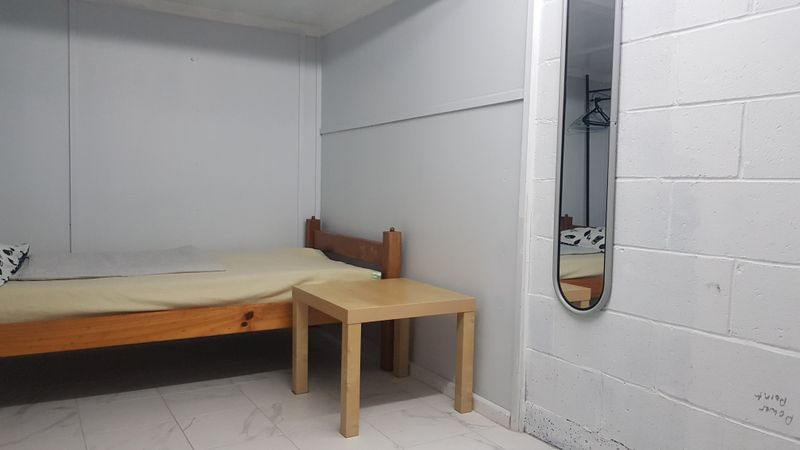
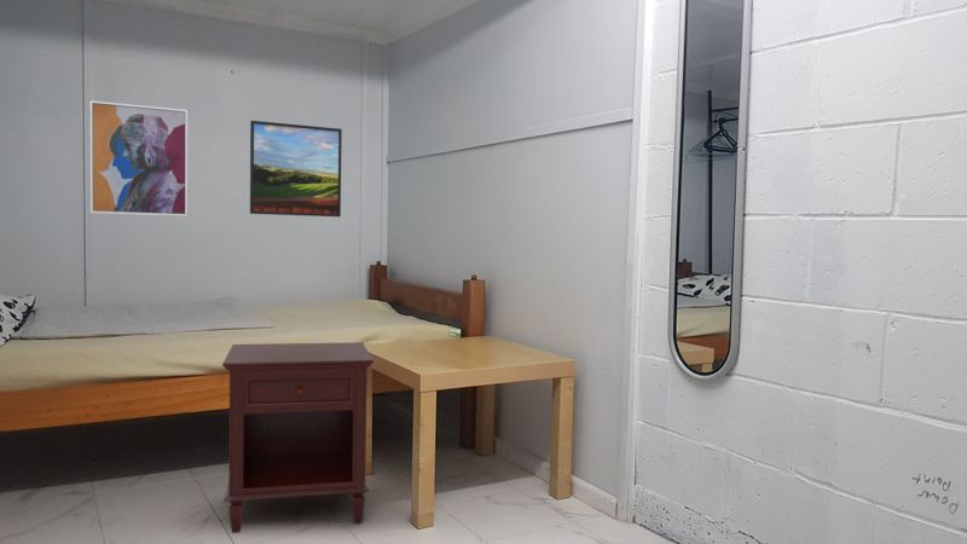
+ nightstand (299, 430)
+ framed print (296, 169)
+ wall art (139, 160)
